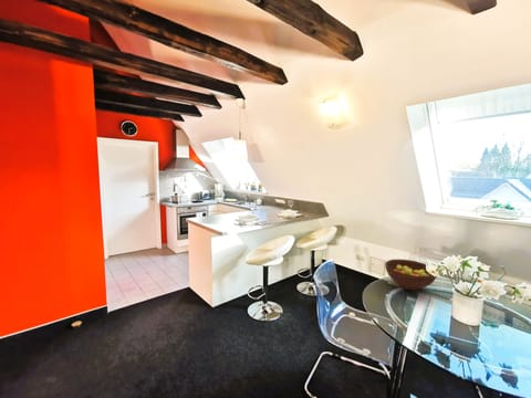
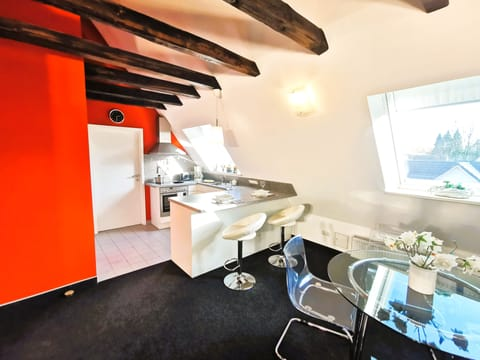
- fruit bowl (409, 276)
